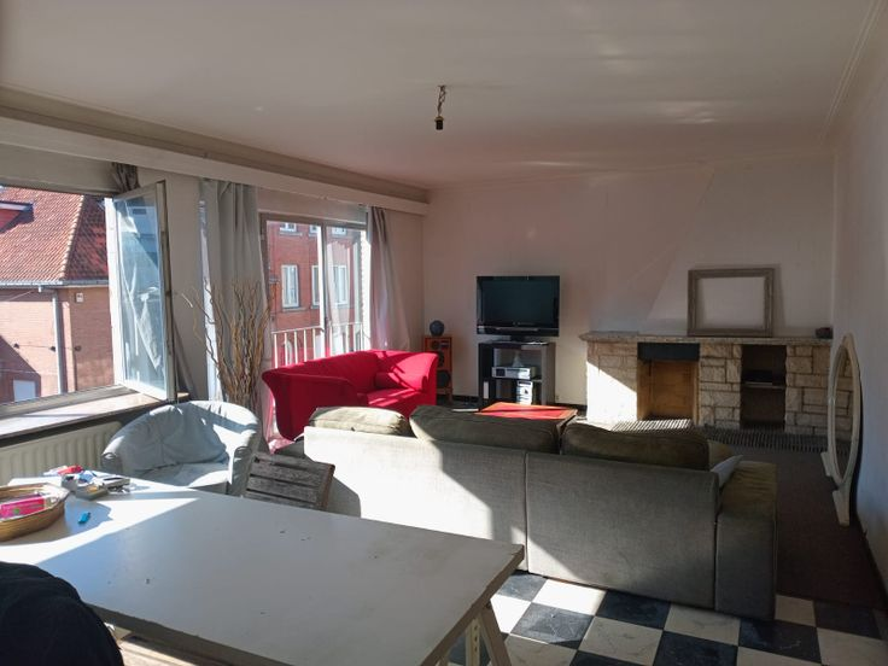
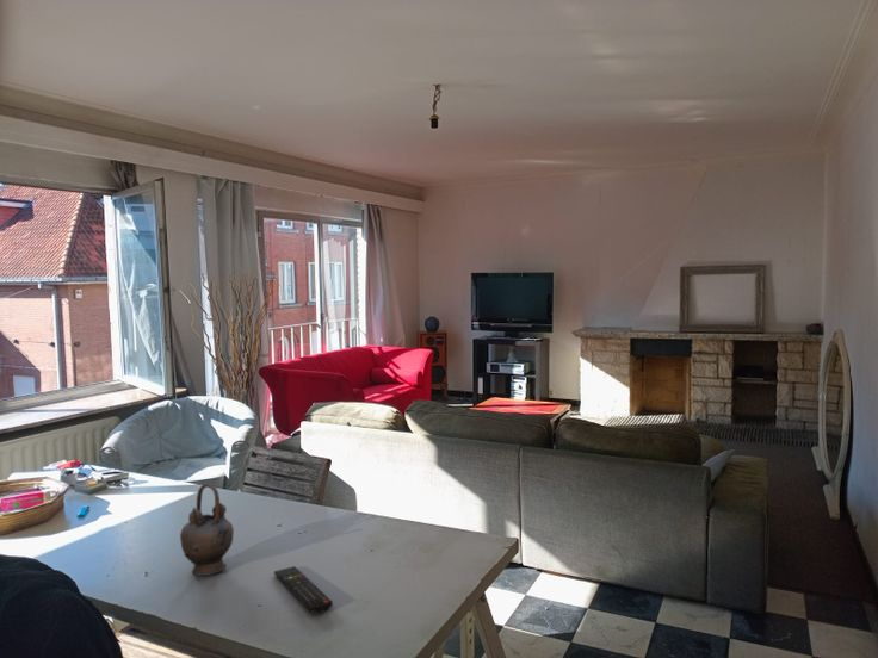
+ remote control (302, 589)
+ teapot (210, 528)
